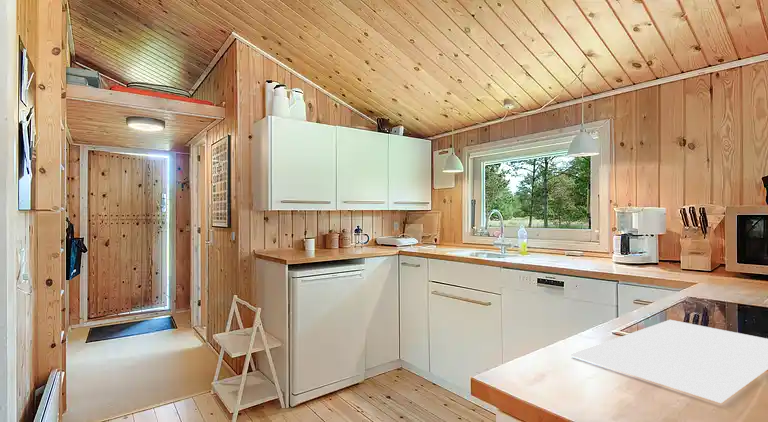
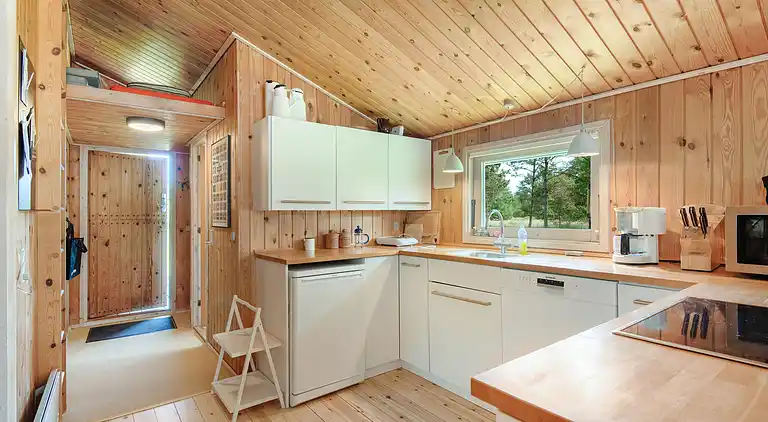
- cutting board (688, 350)
